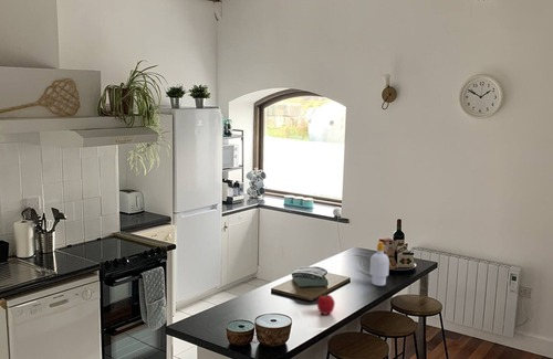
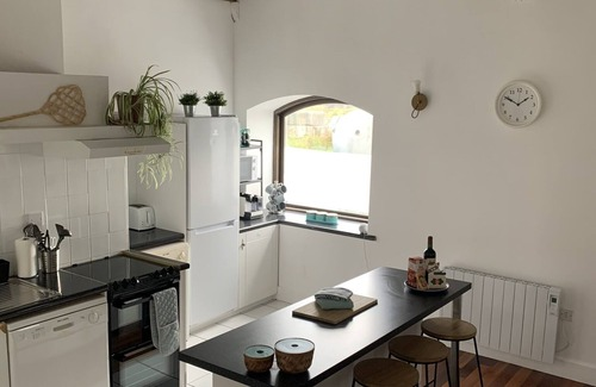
- soap bottle (379, 263)
- fruit (325, 303)
